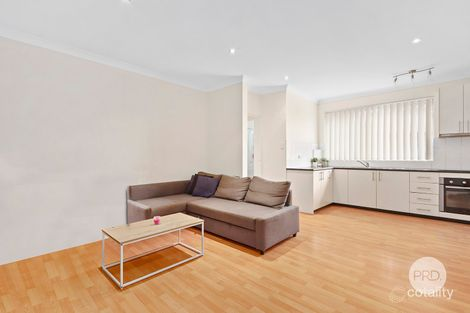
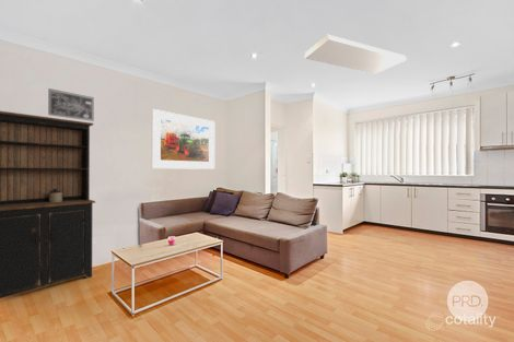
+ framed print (186, 142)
+ wall art (72, 105)
+ ceiling light (355, 55)
+ bookshelf (42, 201)
